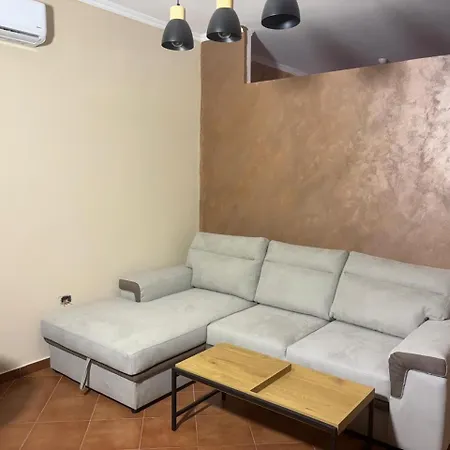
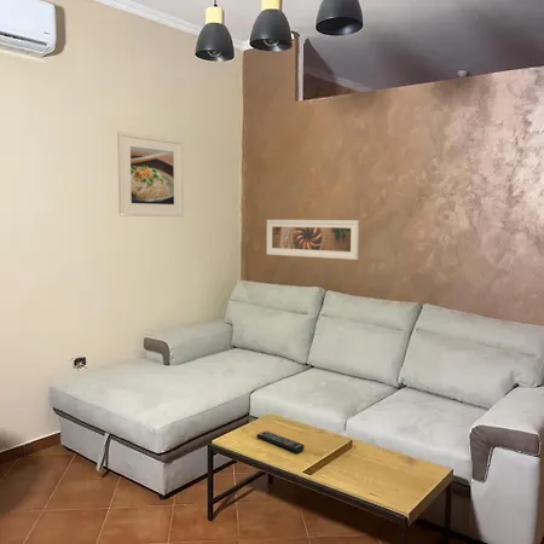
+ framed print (309, 238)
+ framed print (152, 176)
+ remote control (279, 441)
